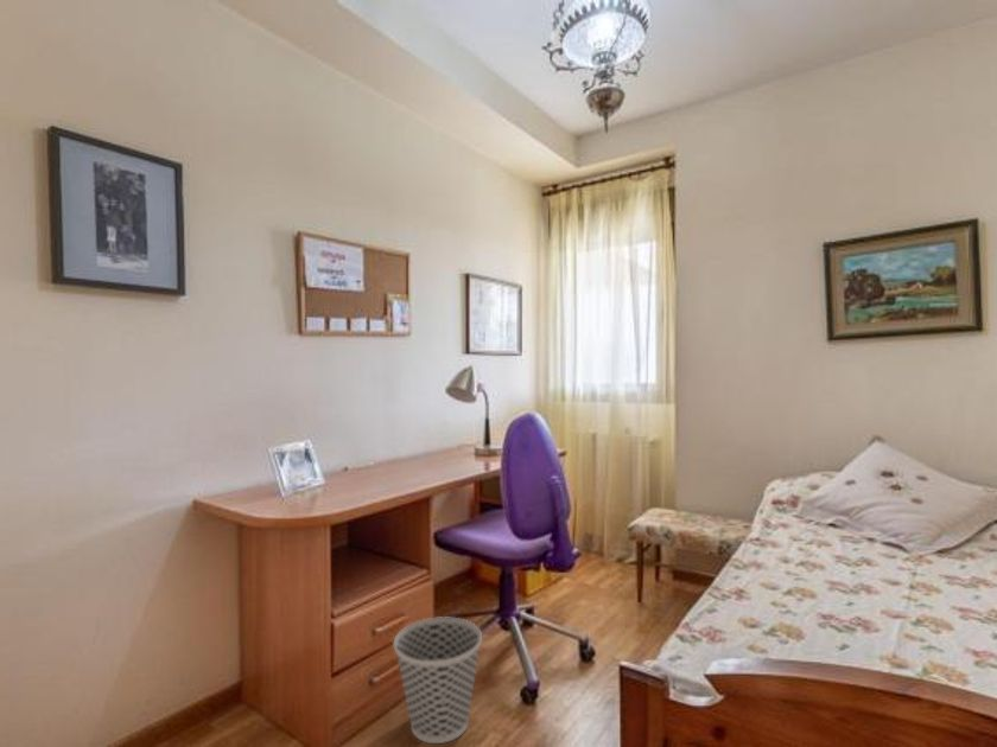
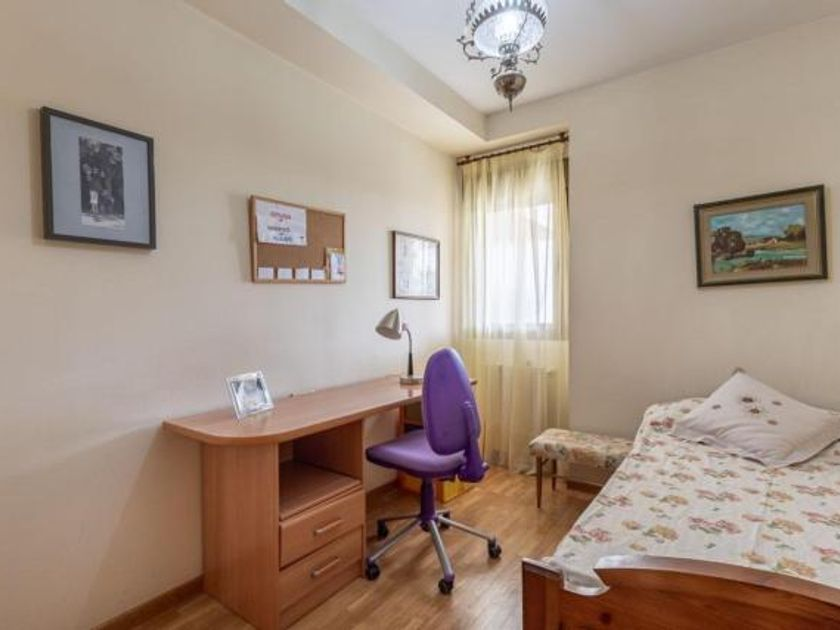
- wastebasket (438, 679)
